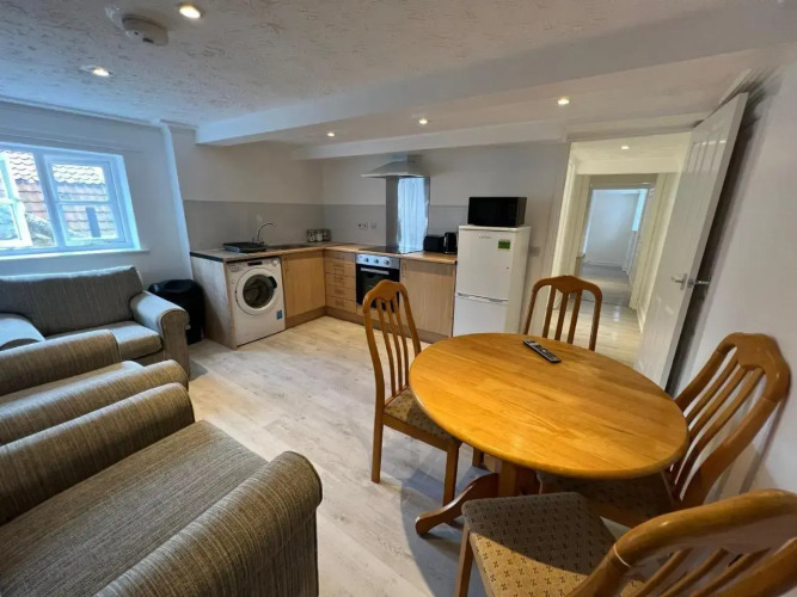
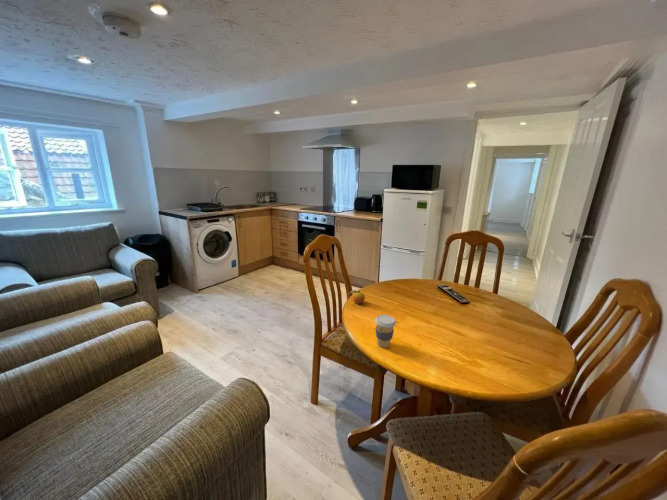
+ fruit (355, 294)
+ coffee cup (384, 331)
